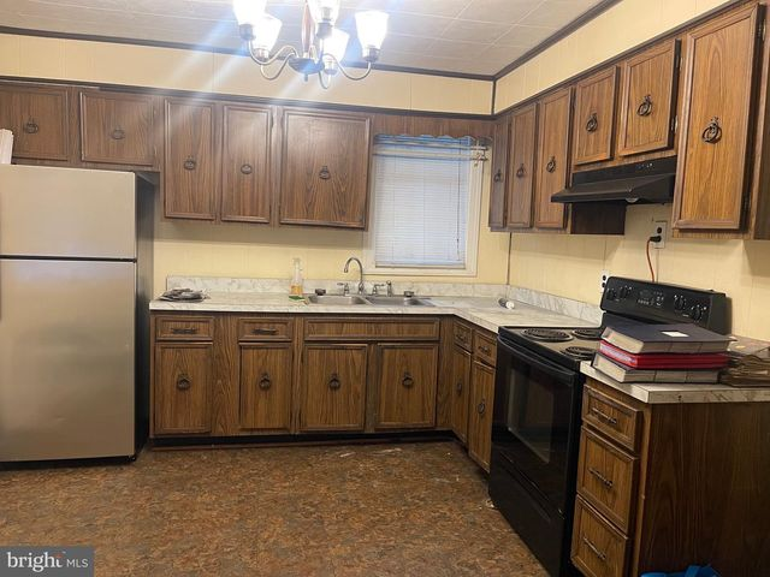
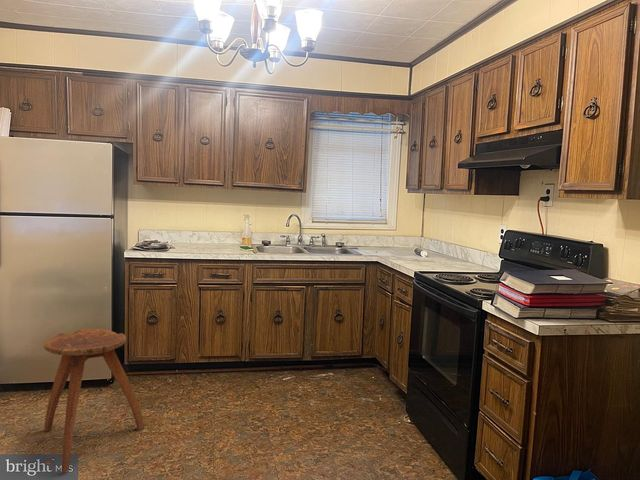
+ stool (80, 387)
